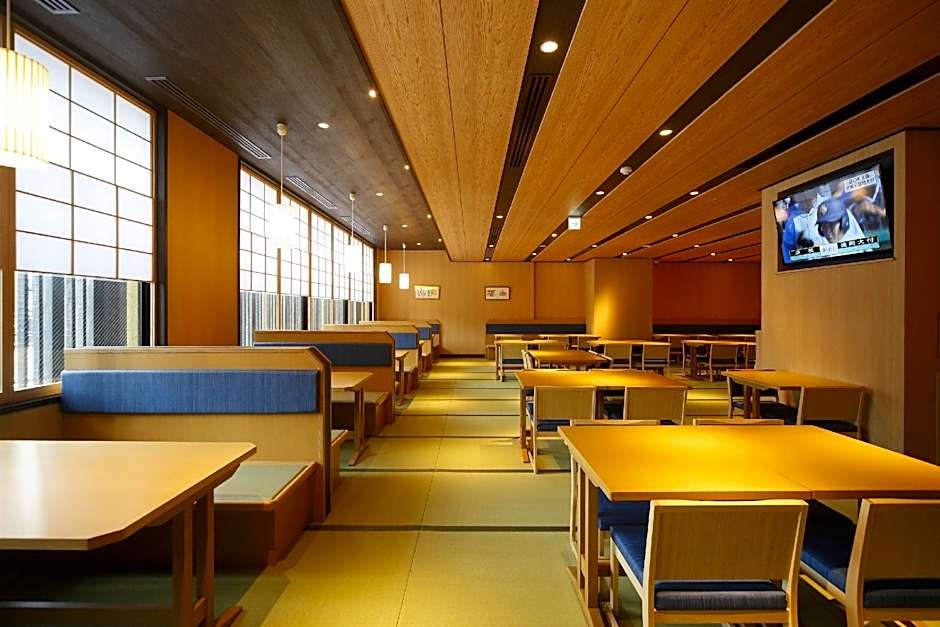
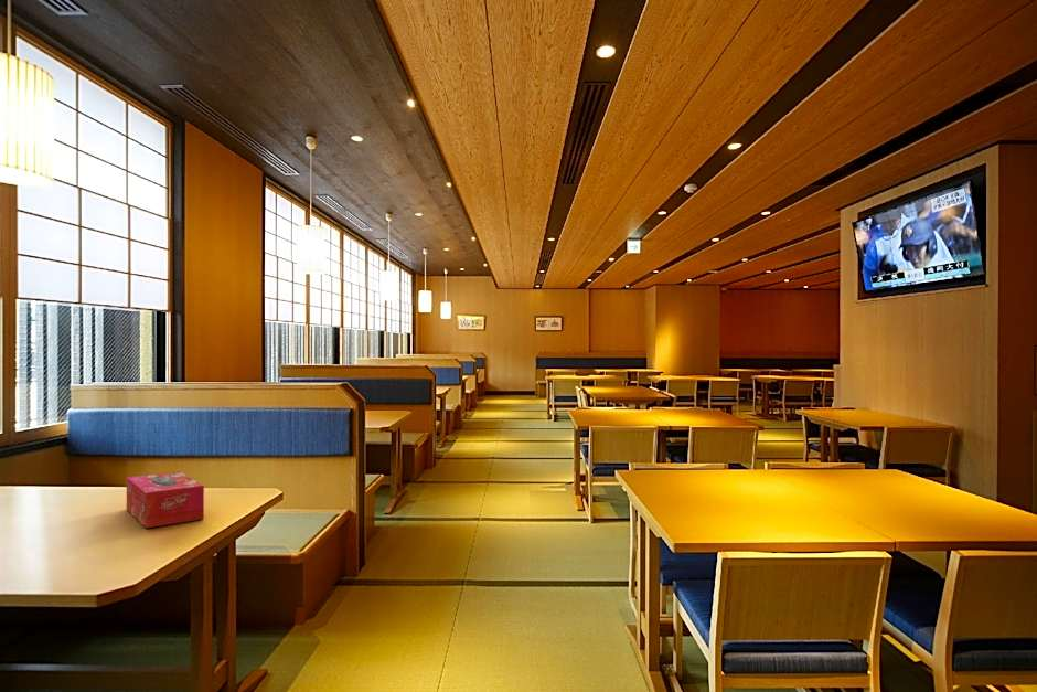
+ tissue box (163, 497)
